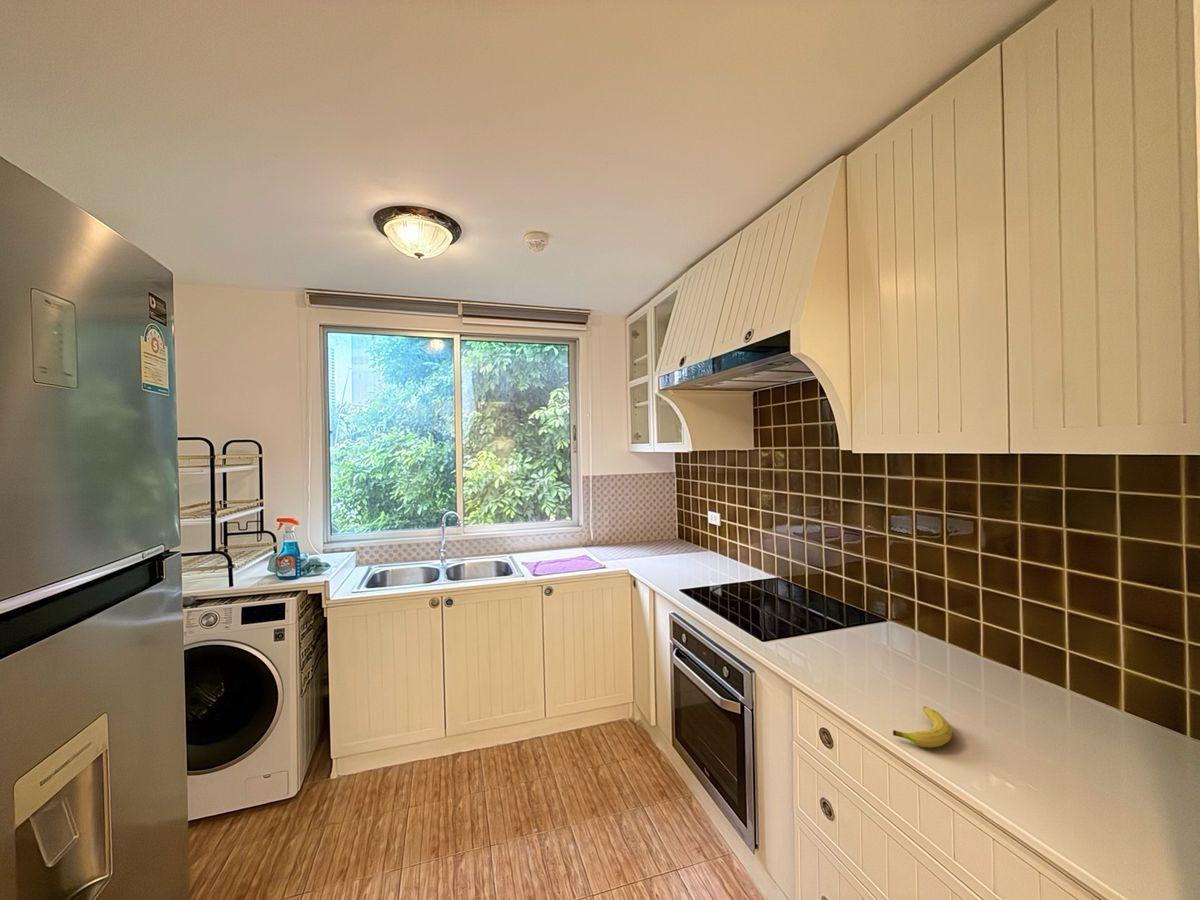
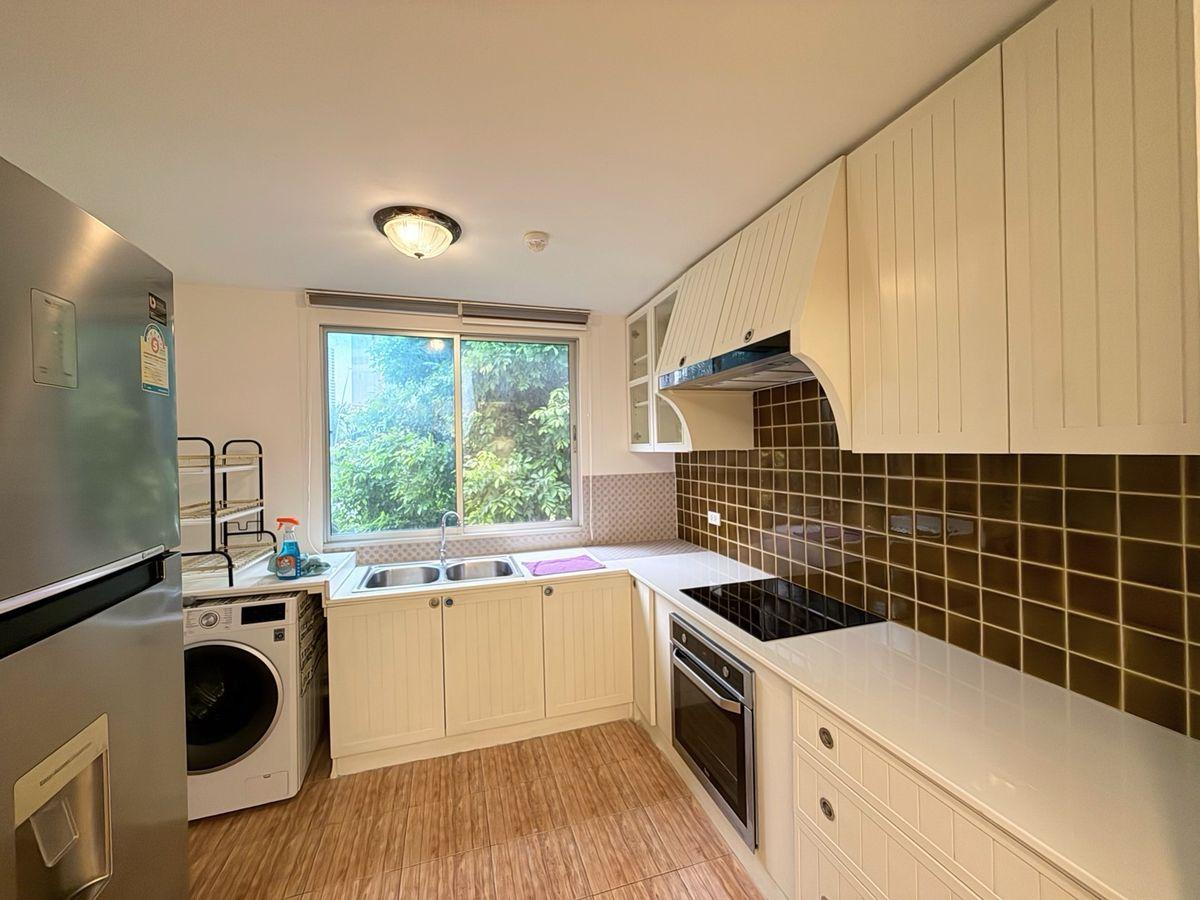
- fruit (920, 731)
